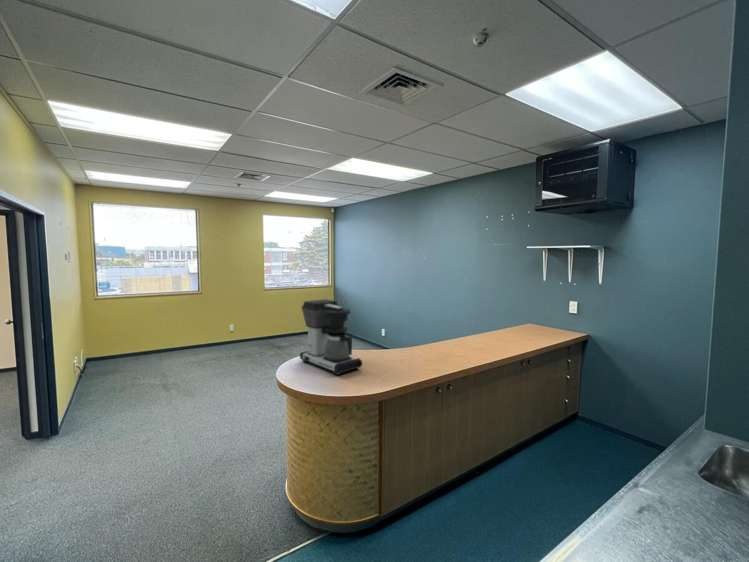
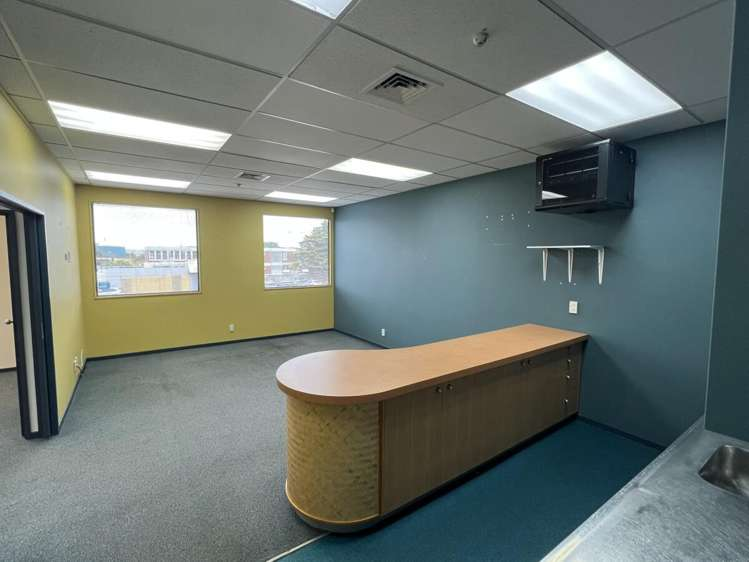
- coffee maker (330, 334)
